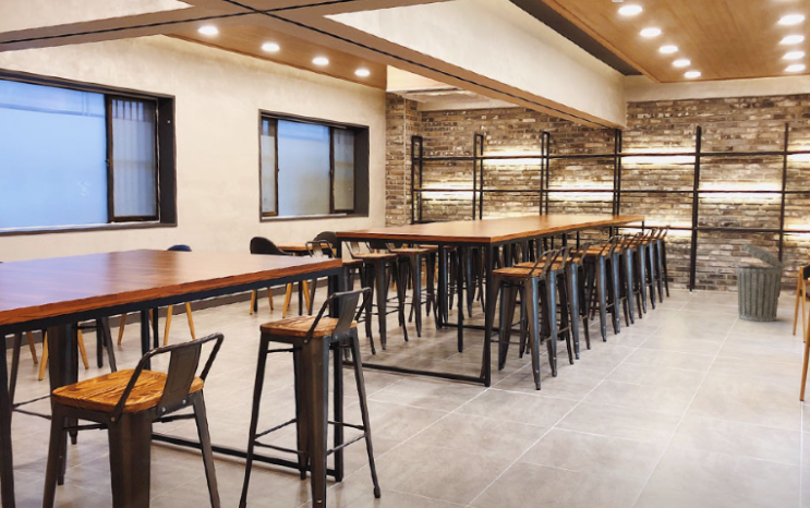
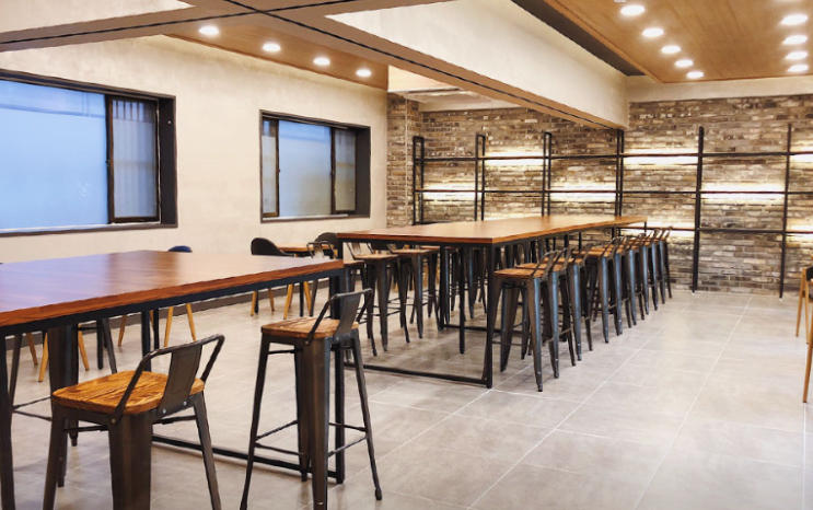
- trash can (759, 281)
